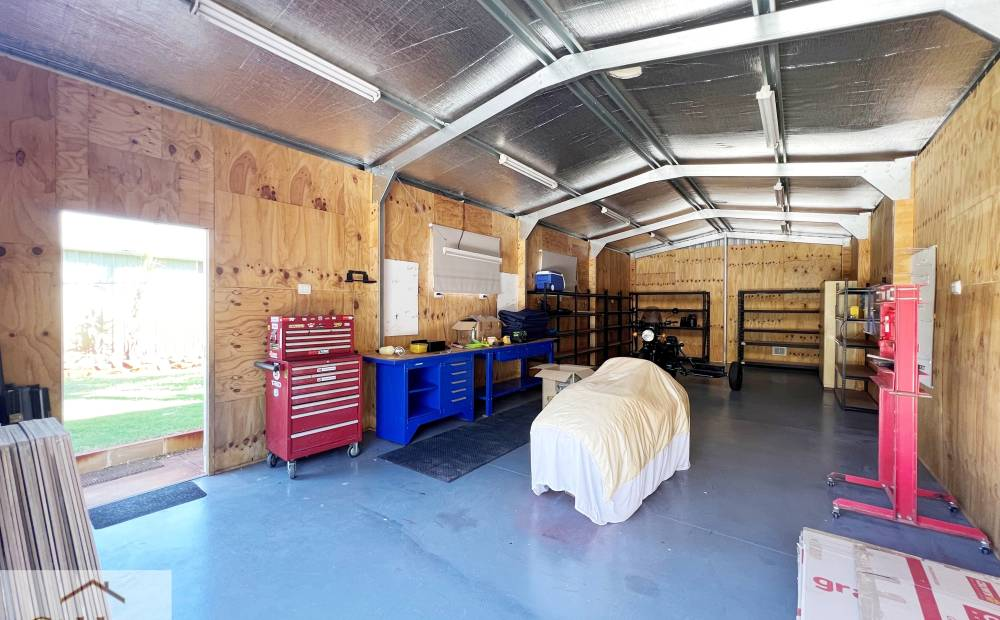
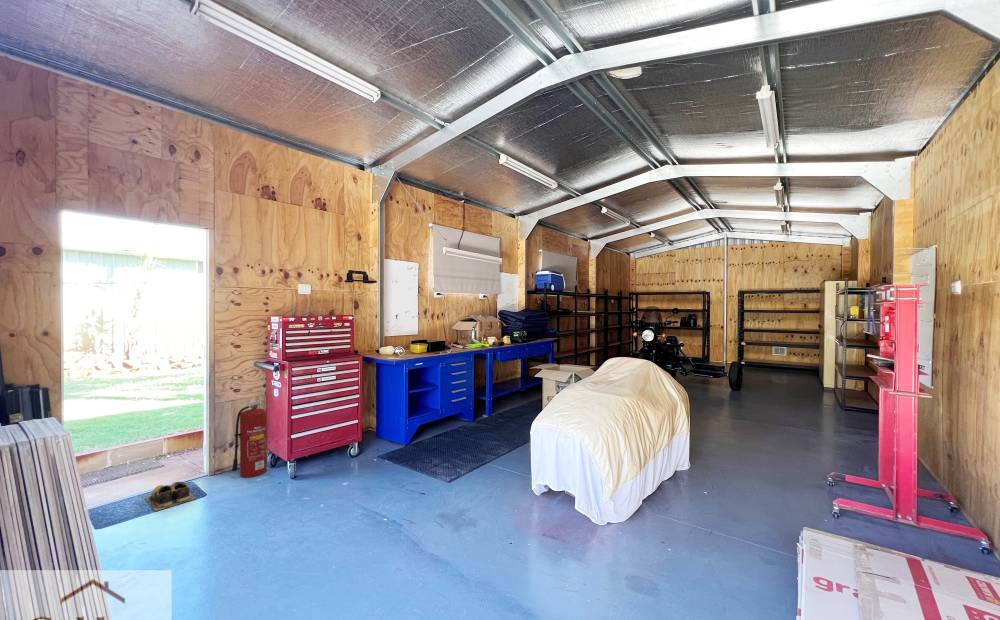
+ shoes (170, 490)
+ fire extinguisher (249, 437)
